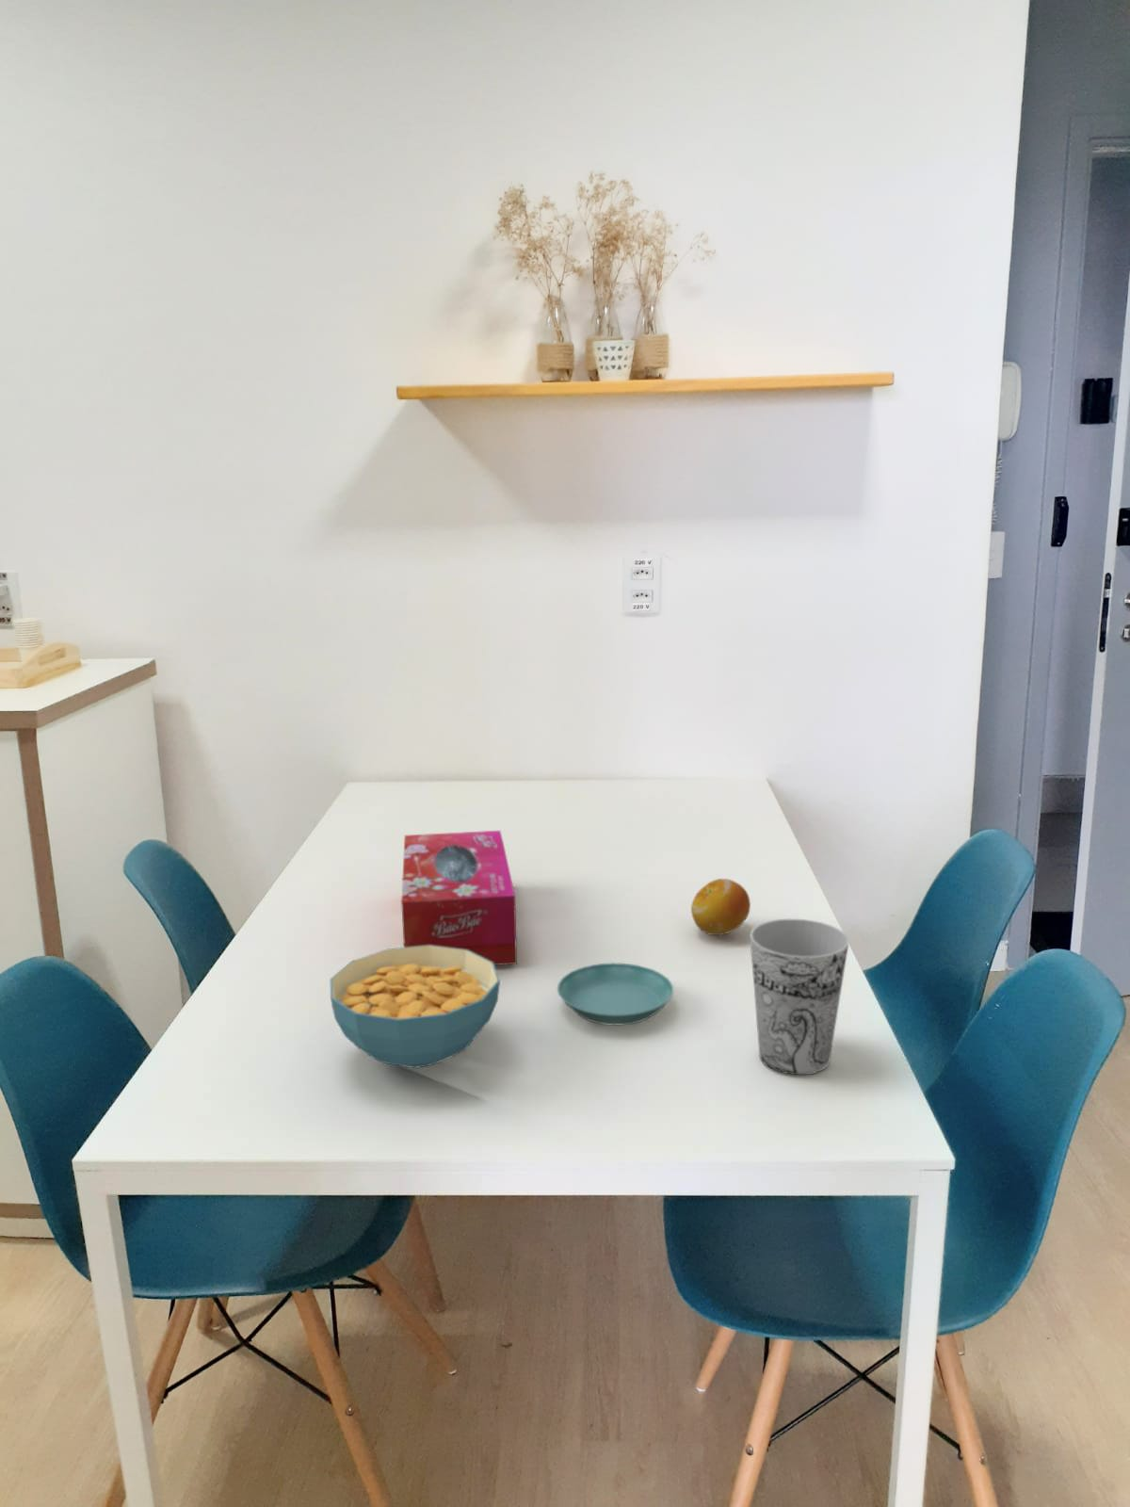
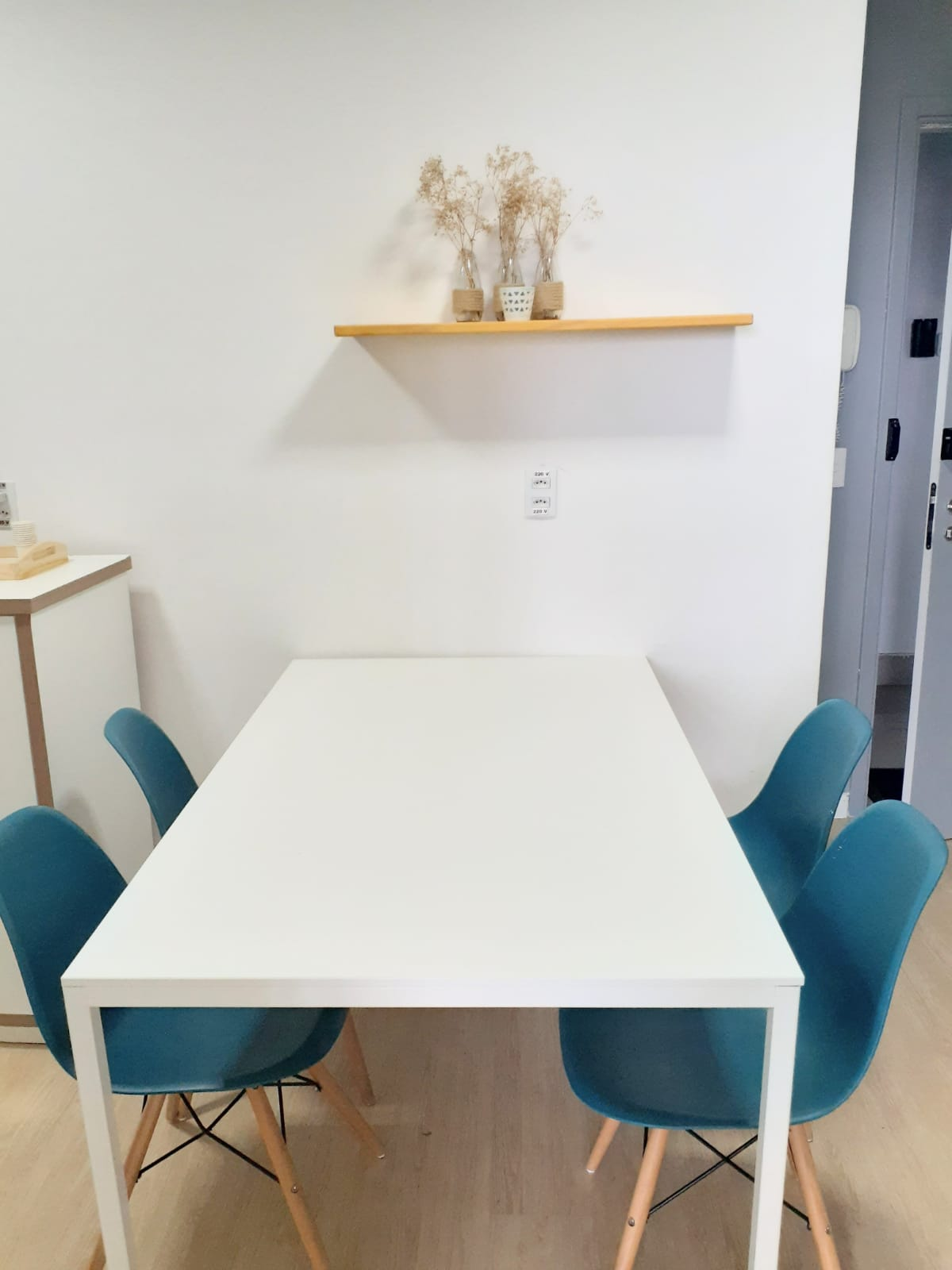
- cereal bowl (417, 1017)
- fruit (720, 907)
- tissue box (457, 895)
- cup (795, 998)
- saucer (615, 997)
